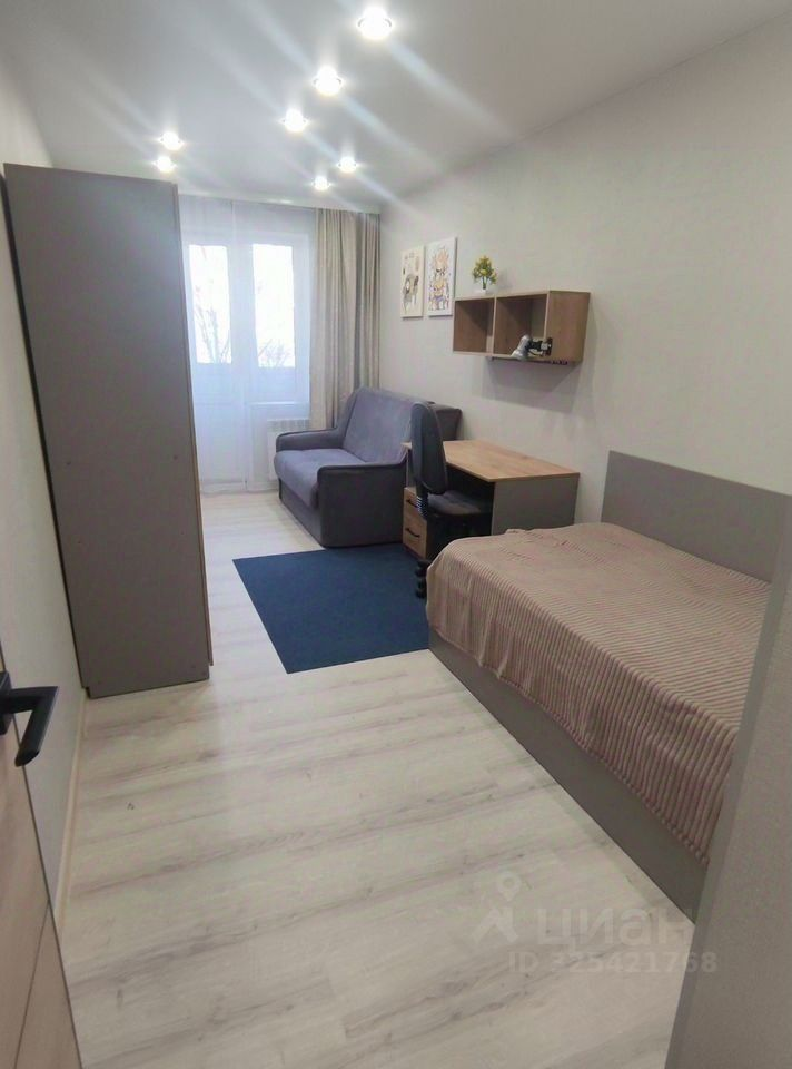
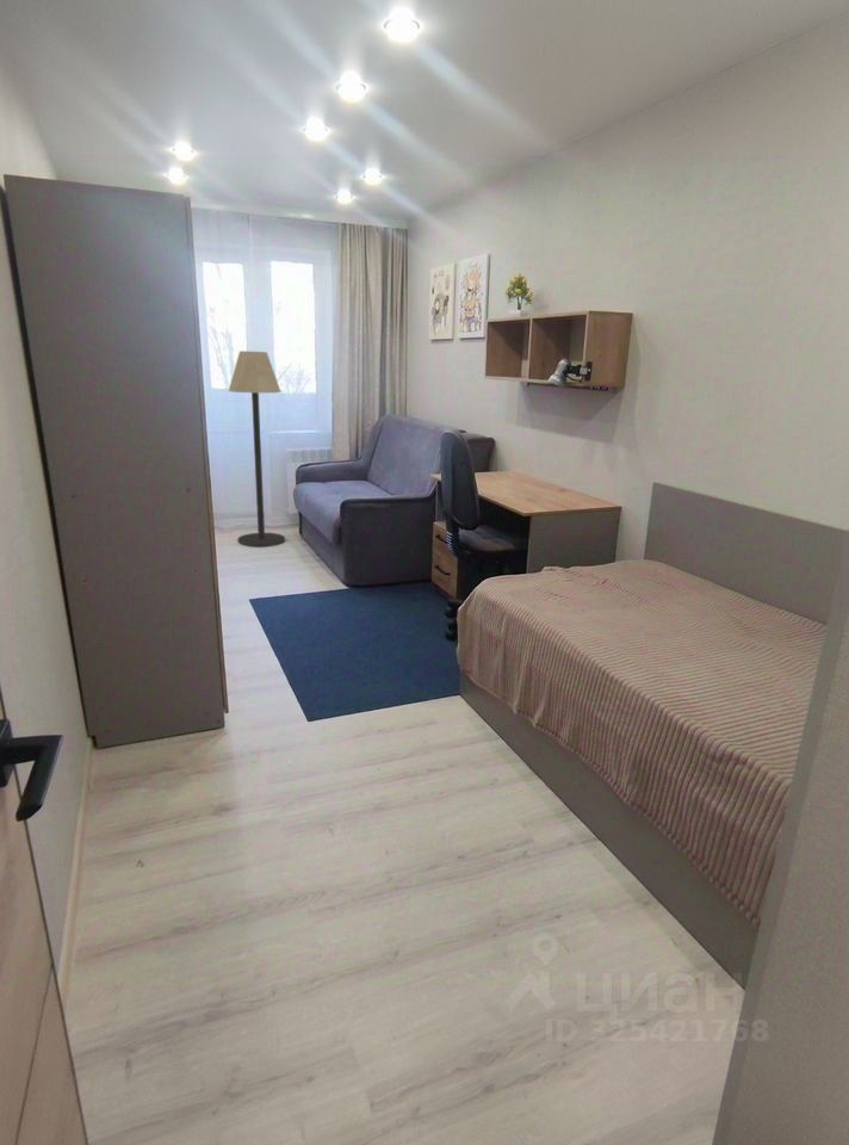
+ floor lamp (258, 450)
